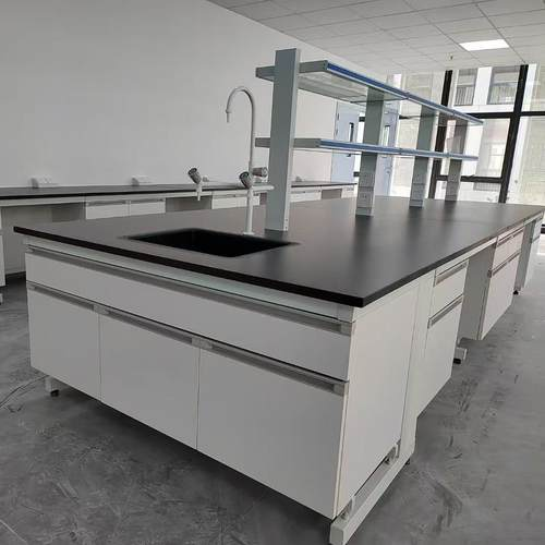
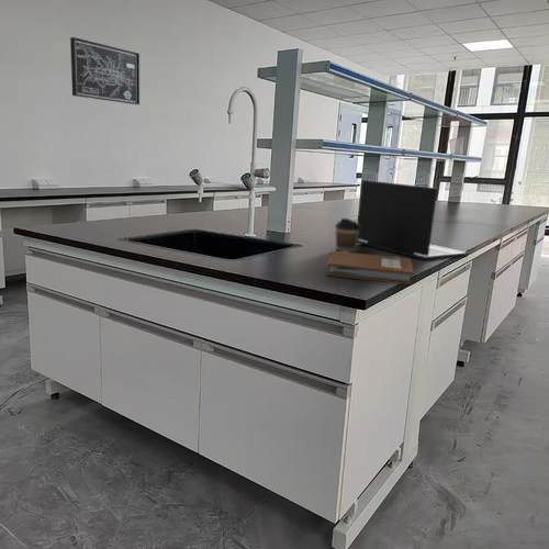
+ laptop (413, 216)
+ wall art (107, 74)
+ coffee cup (346, 234)
+ notebook (372, 266)
